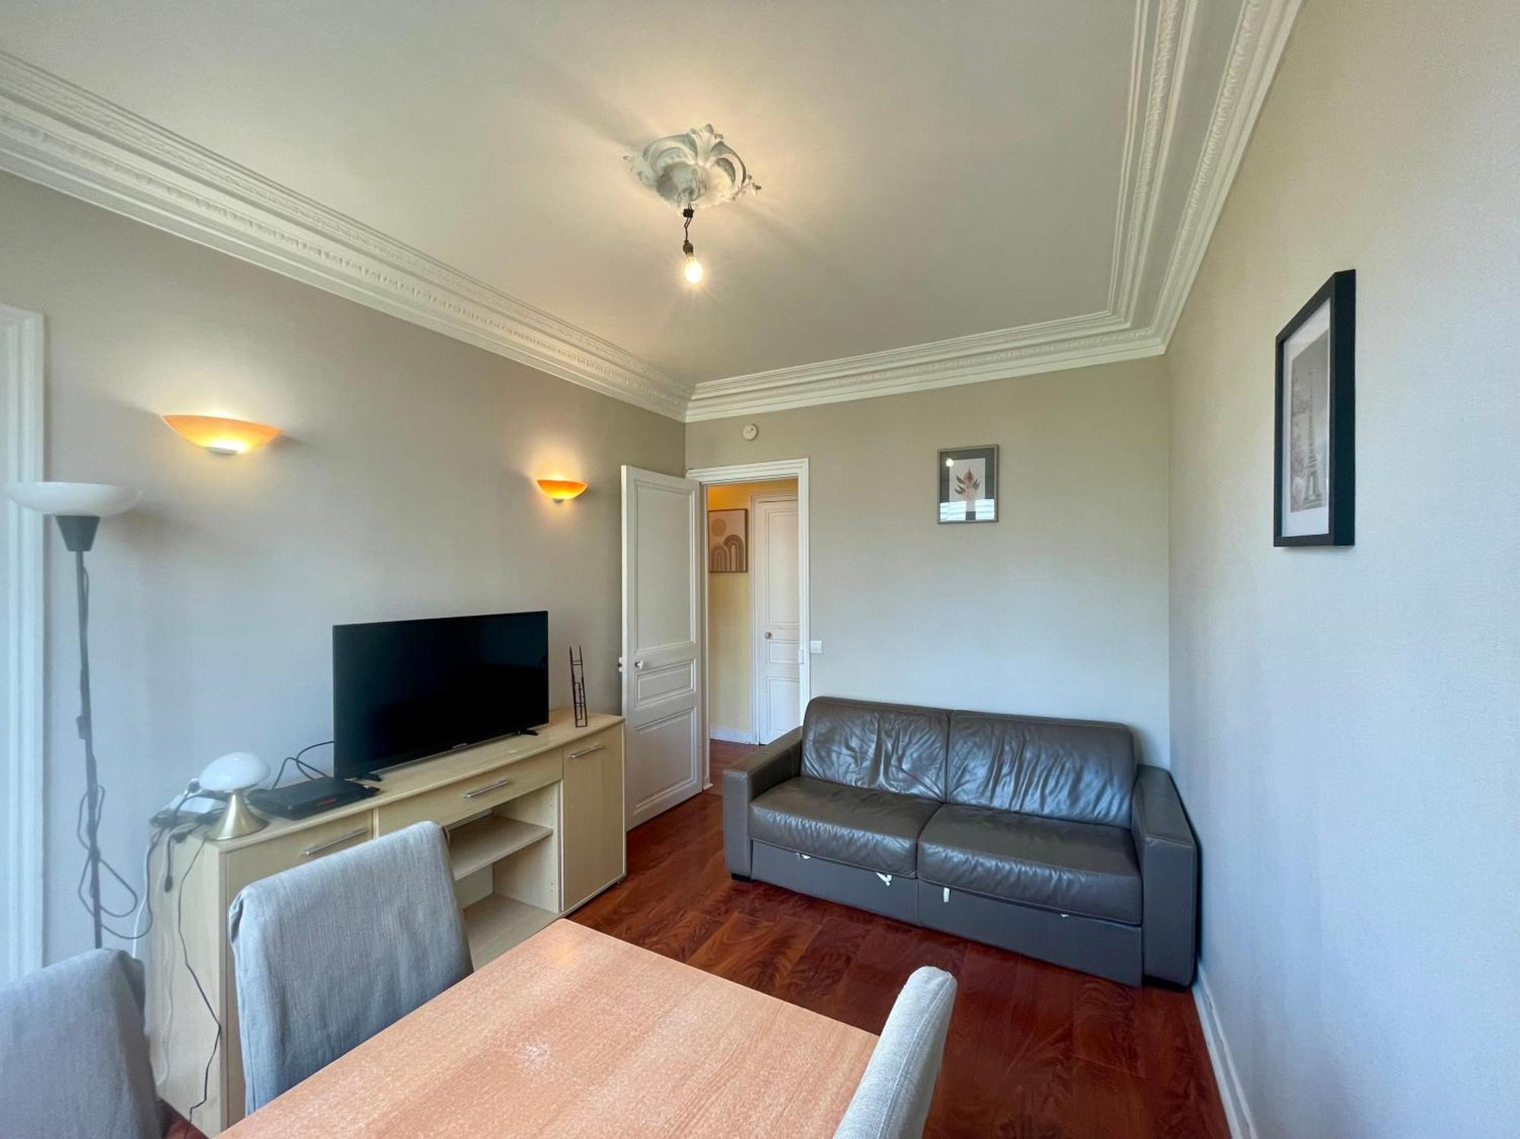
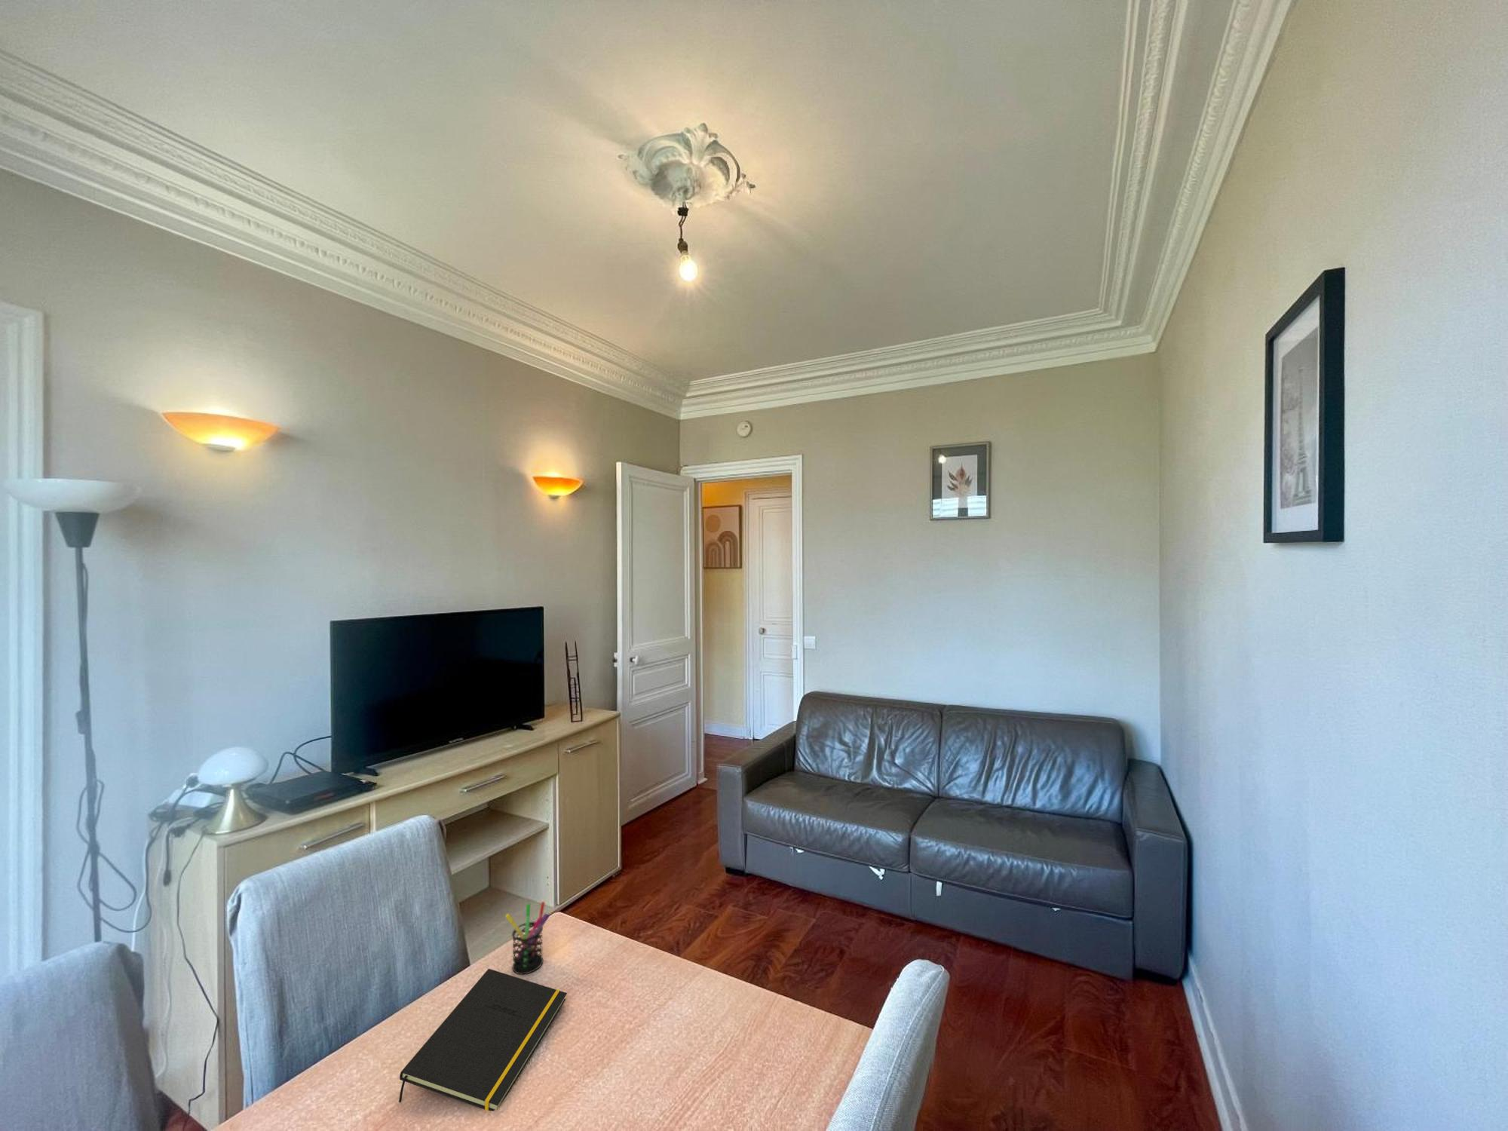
+ notepad (492, 1031)
+ pen holder (530, 931)
